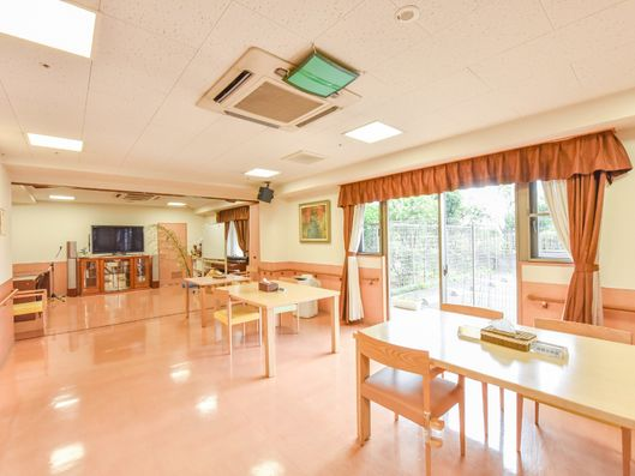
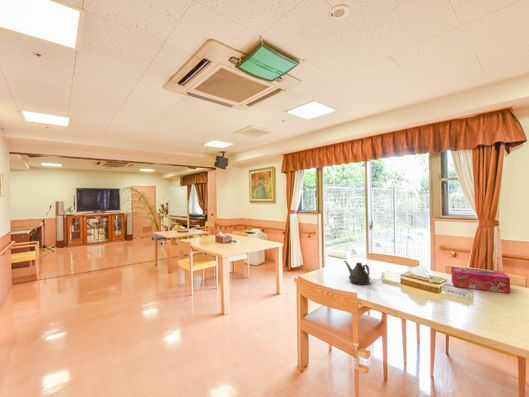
+ tissue box (478, 278)
+ teapot (356, 271)
